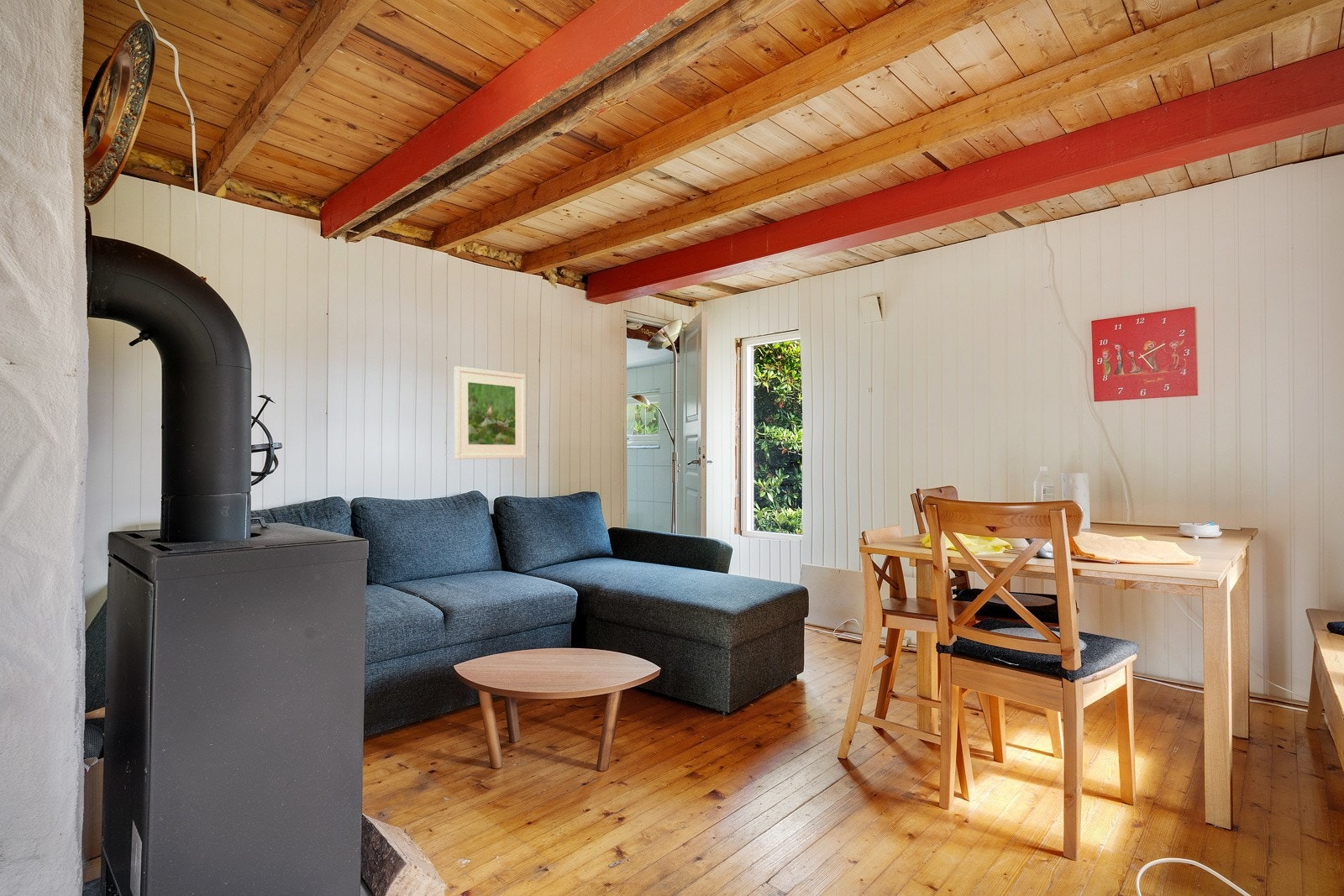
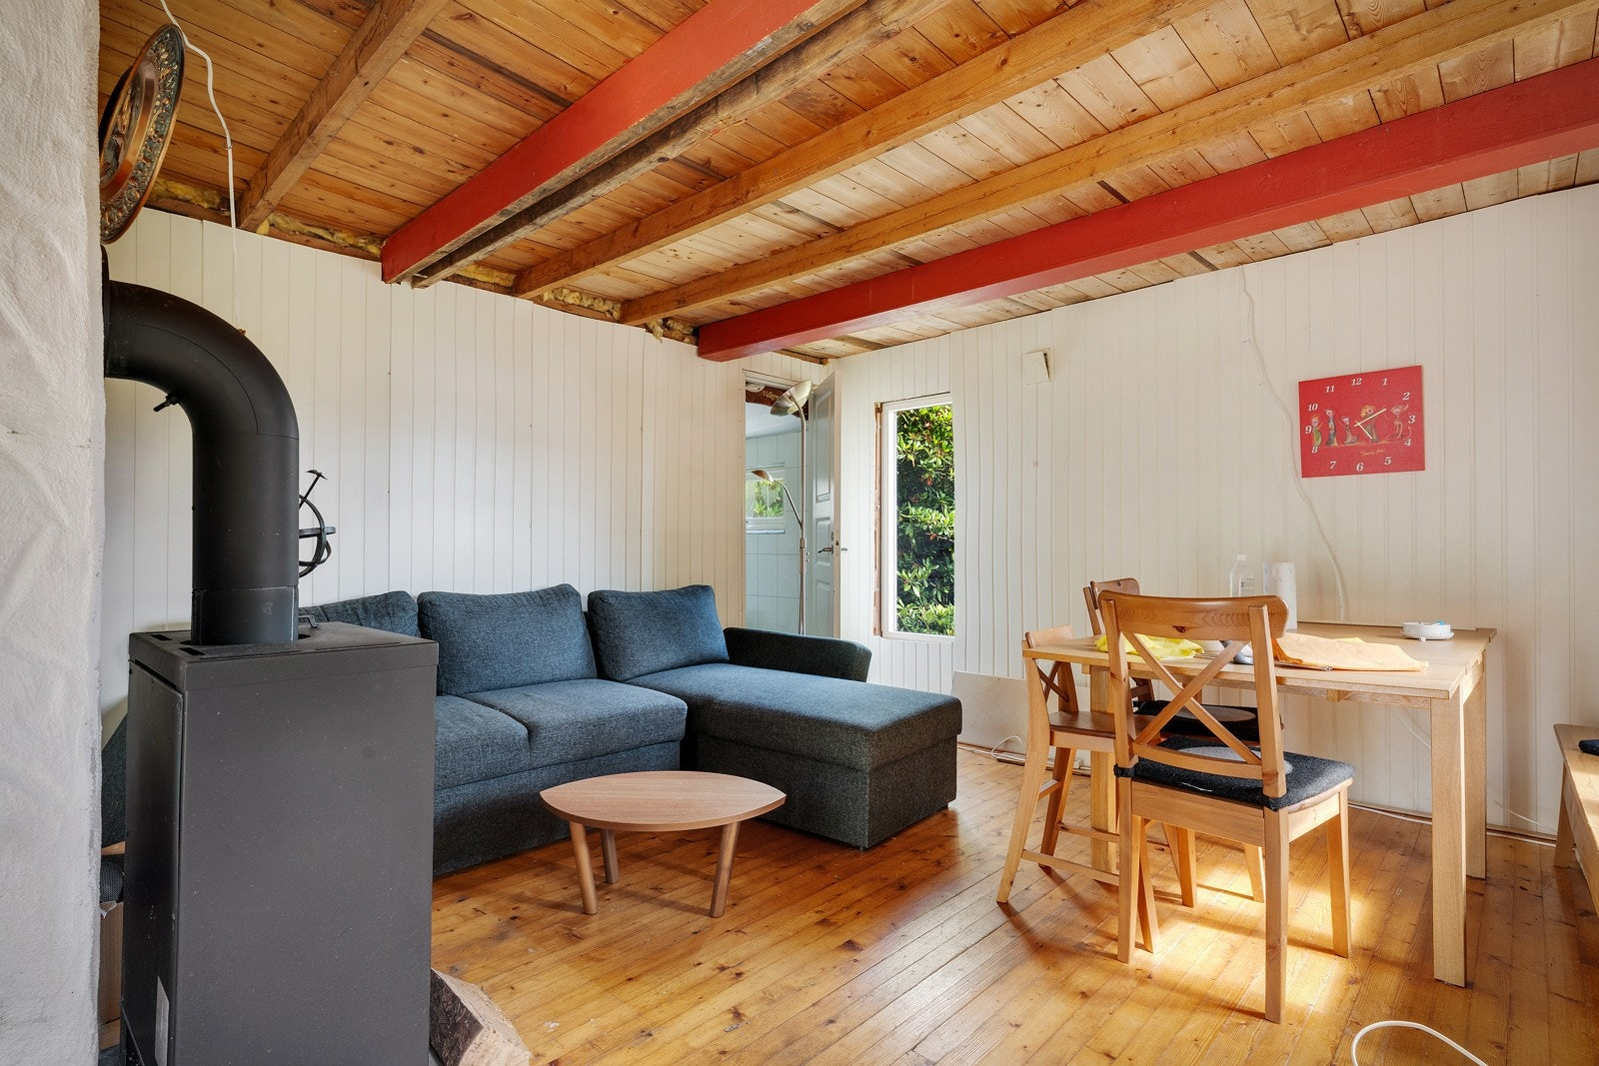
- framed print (491, 414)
